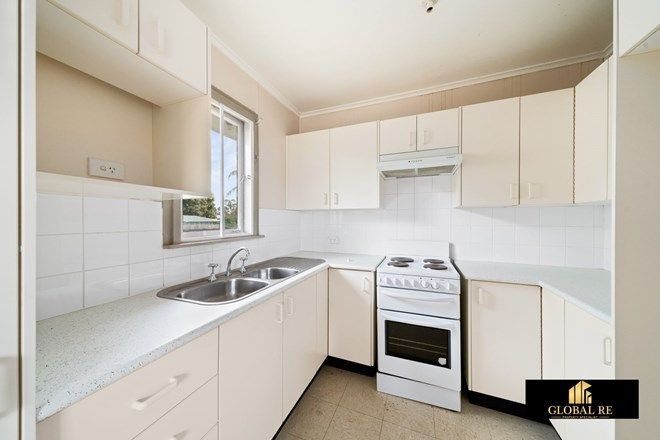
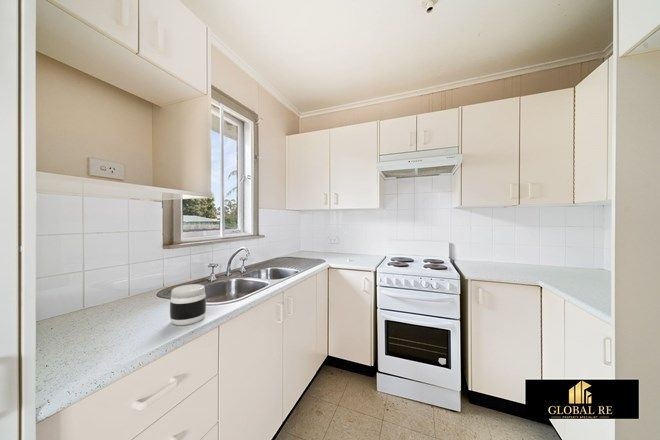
+ jar (188, 303)
